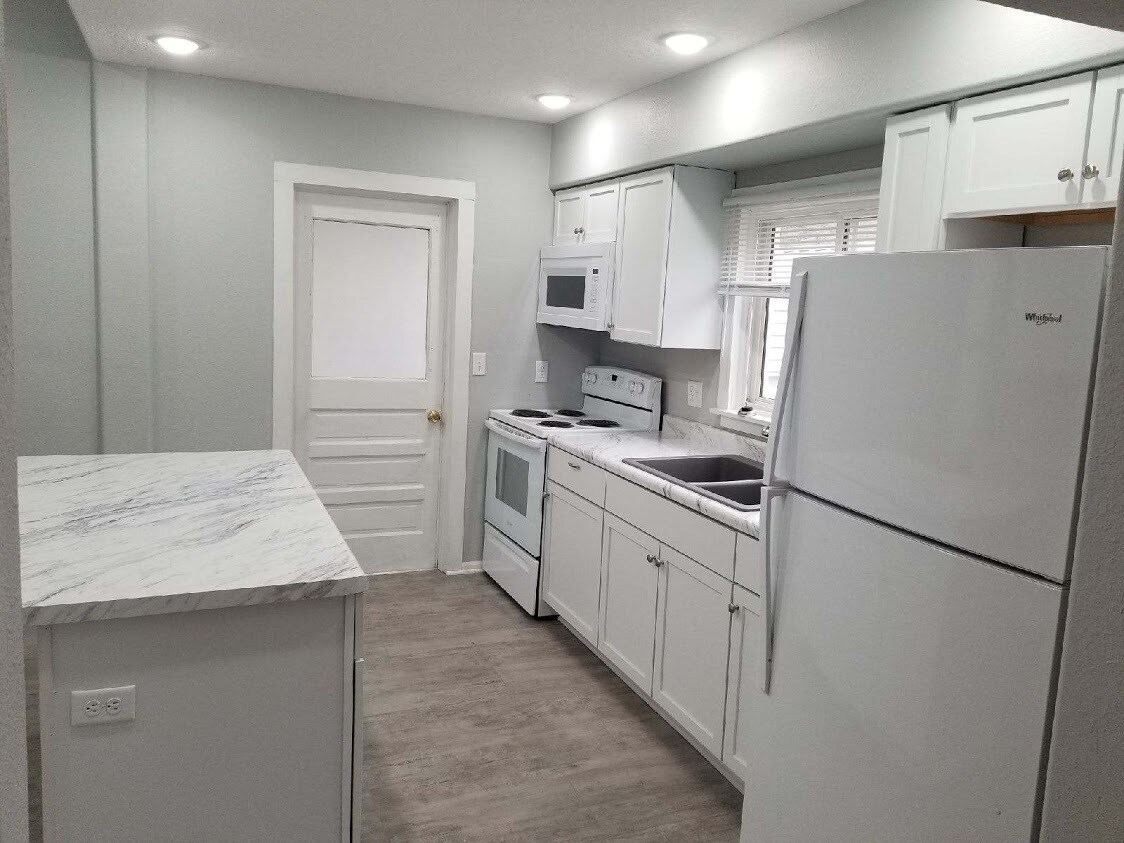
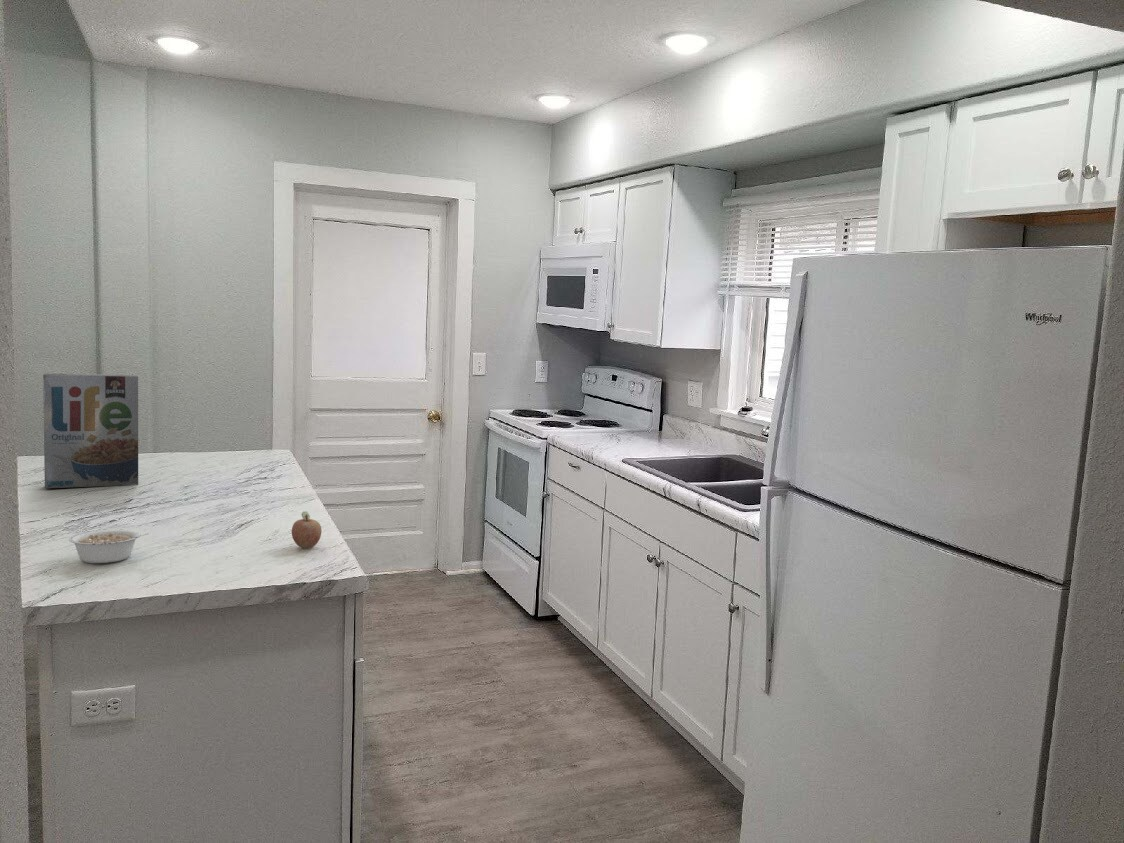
+ fruit (306, 530)
+ legume (108, 544)
+ cereal box (92, 430)
